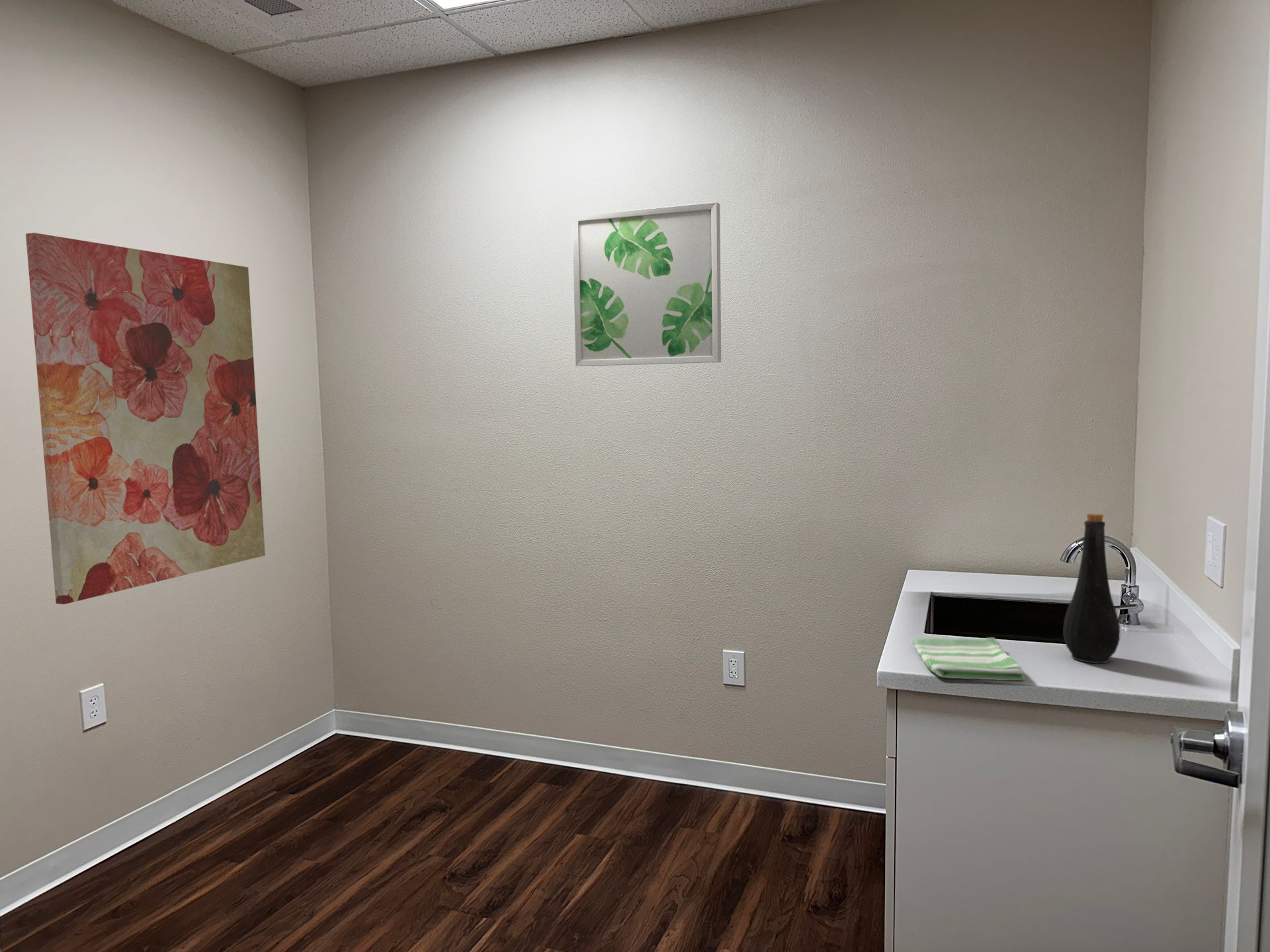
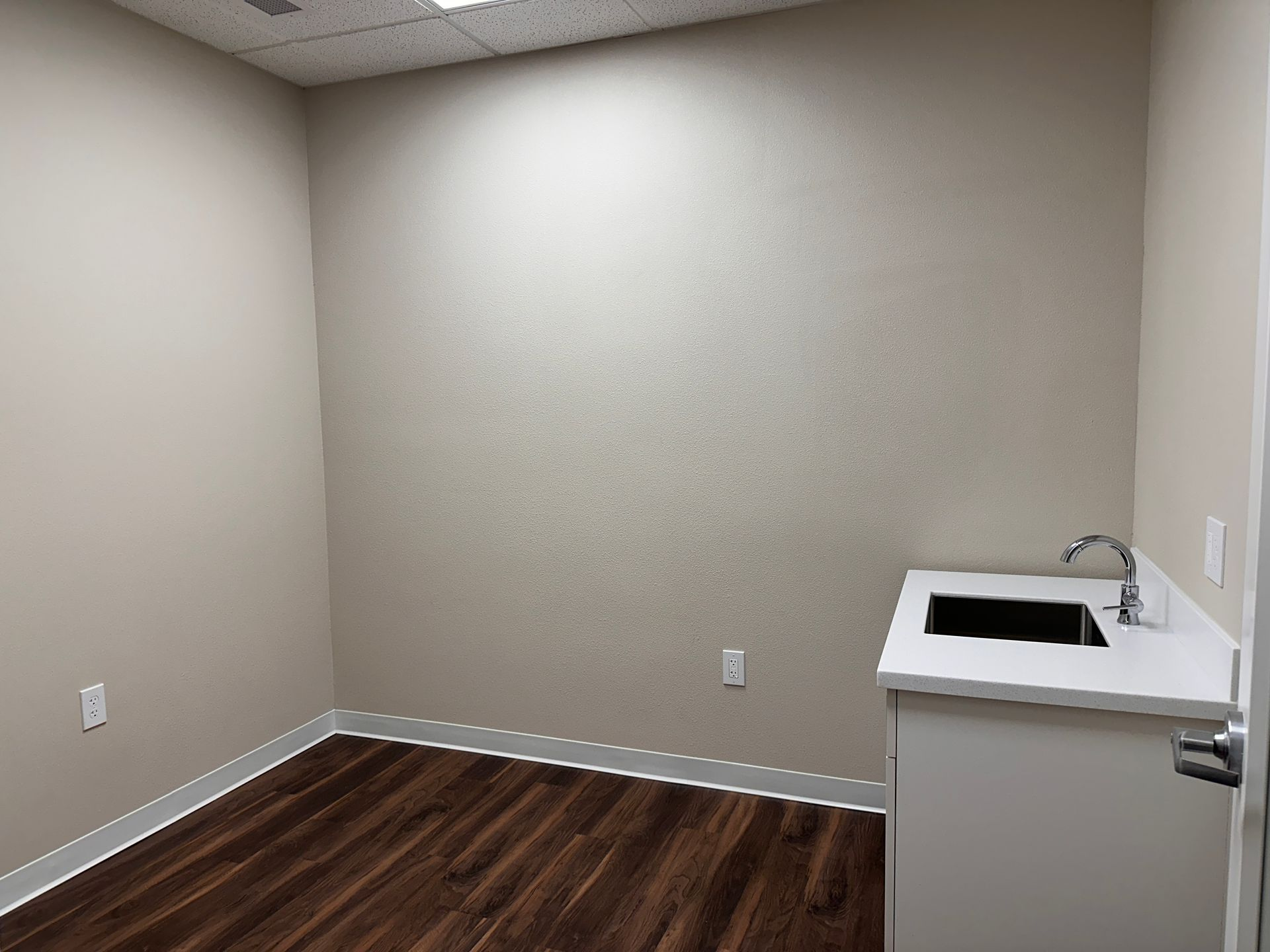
- bottle (1093, 586)
- wall art (162, 417)
- wall art (645, 288)
- dish towel (966, 656)
